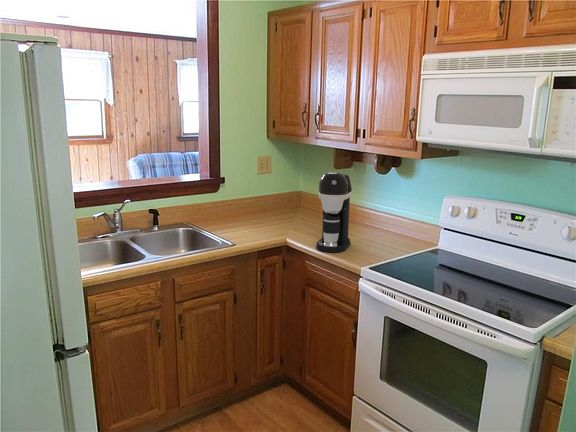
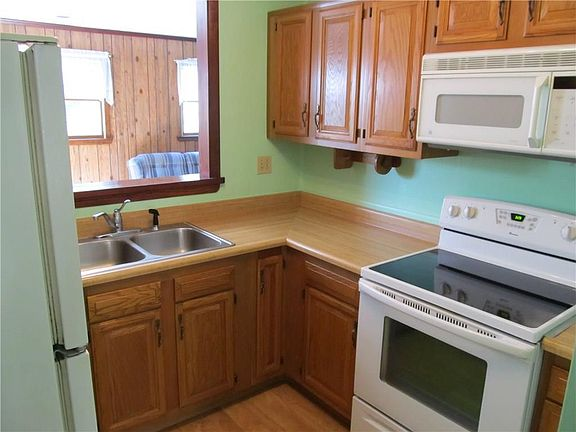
- coffee maker (334, 209)
